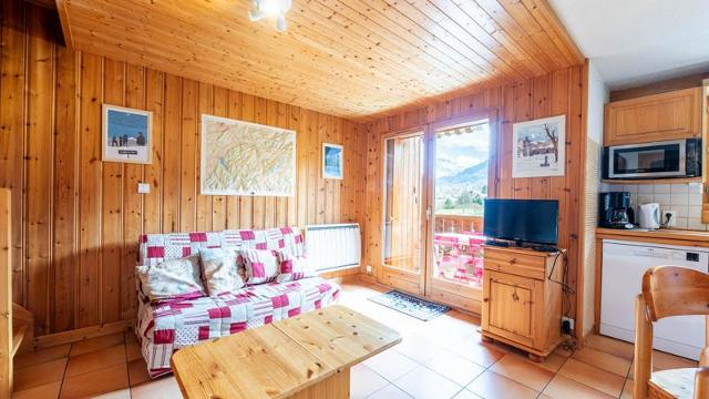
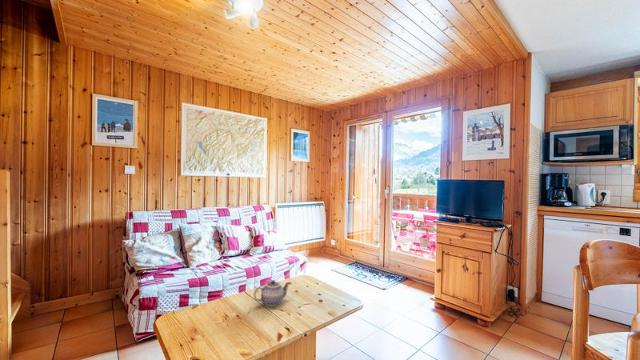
+ teapot (272, 291)
